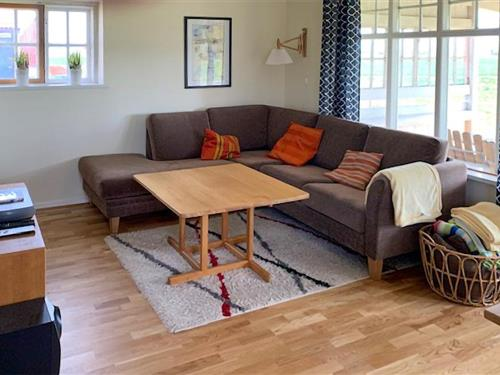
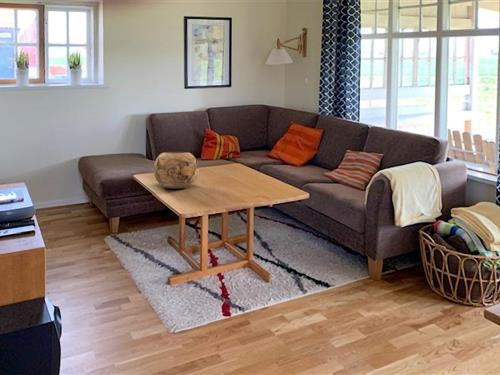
+ decorative bowl (176, 169)
